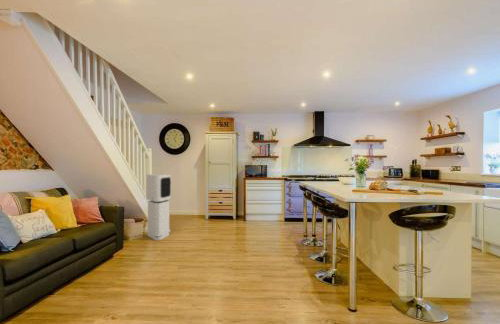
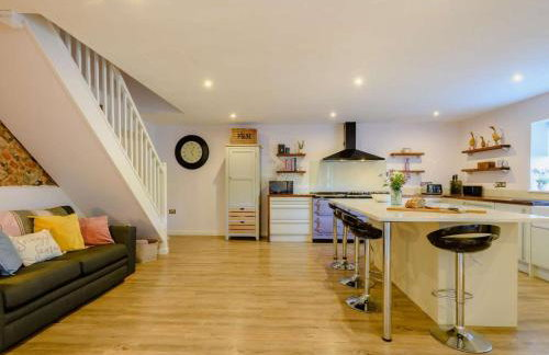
- air purifier (156, 205)
